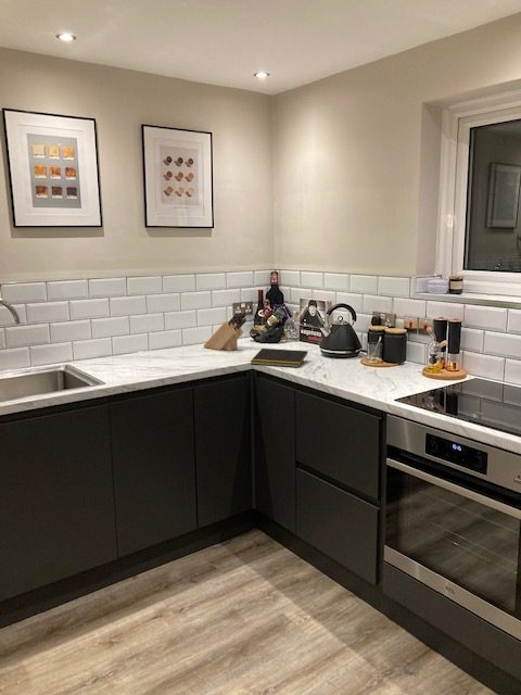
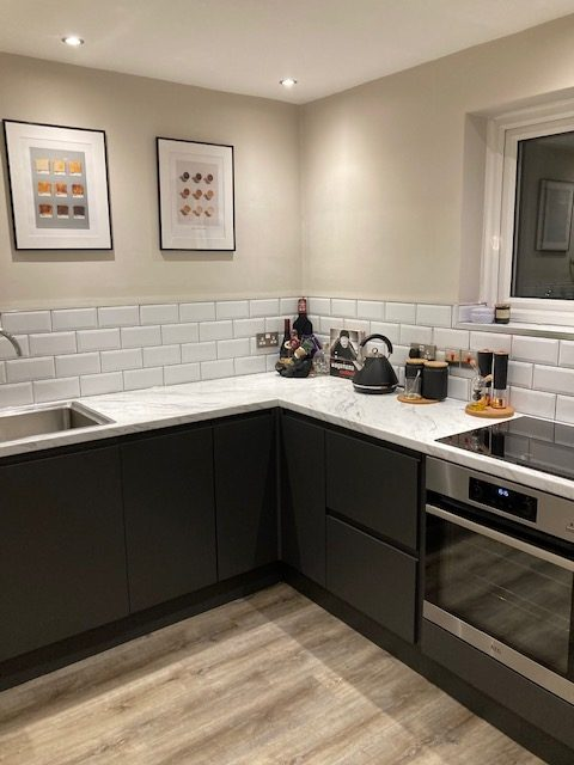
- knife block (226, 329)
- notepad (279, 357)
